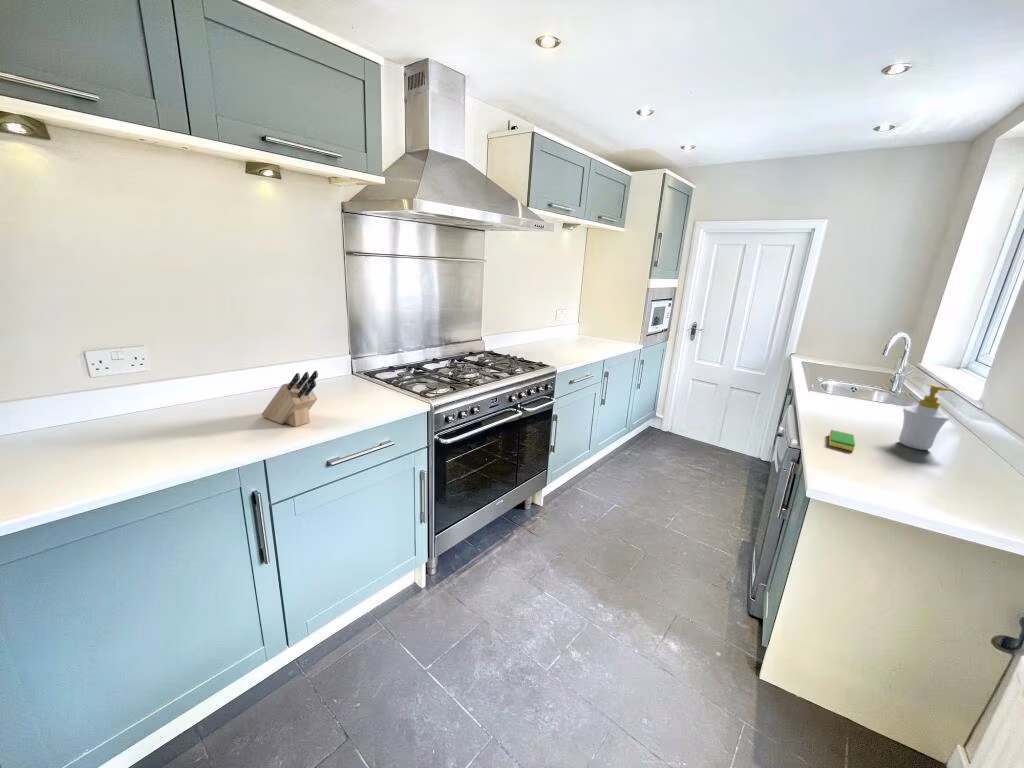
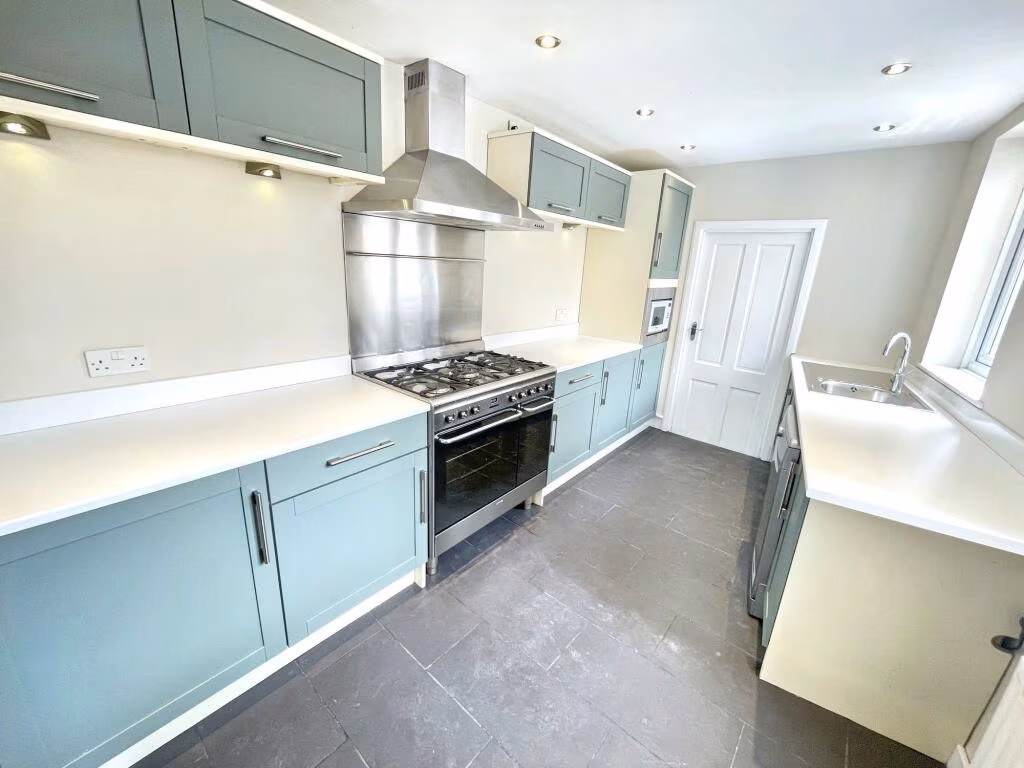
- knife block (290, 394)
- soap bottle (924, 416)
- dish sponge (841, 439)
